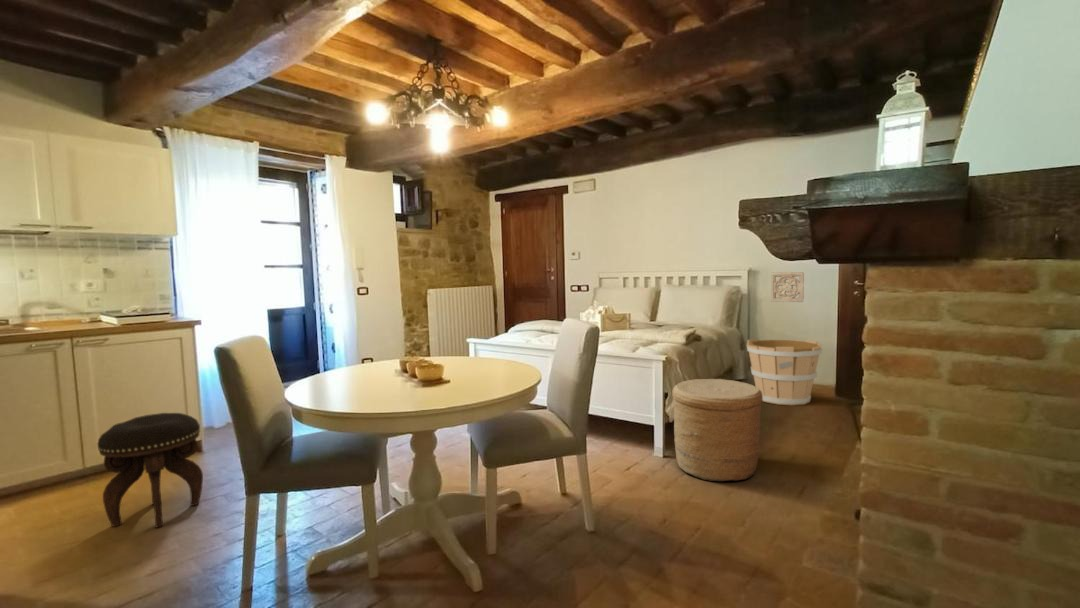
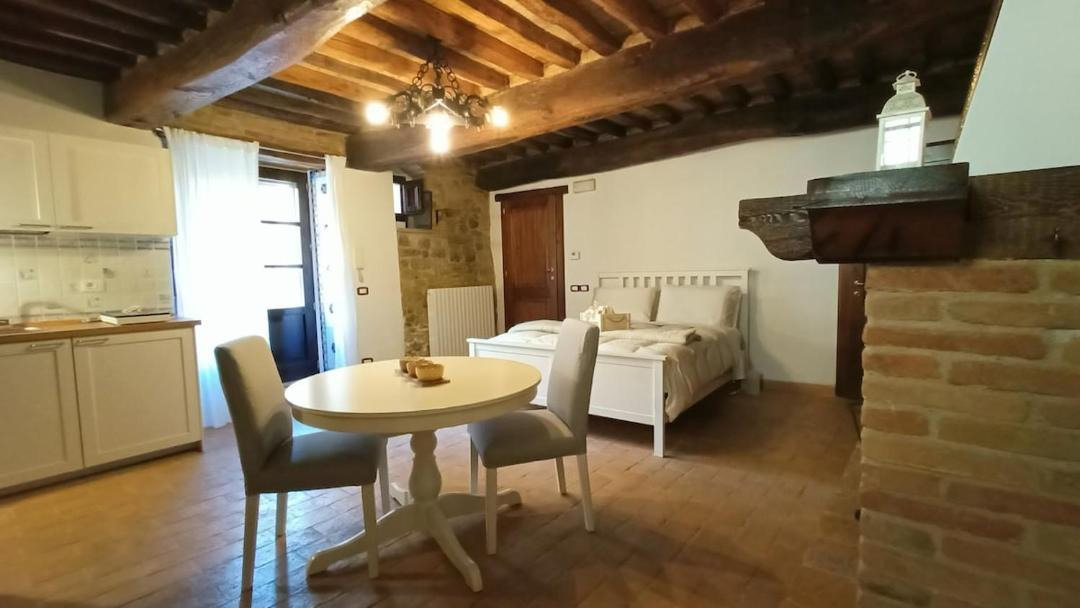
- footstool (153, 467)
- wooden bucket (782, 370)
- wall ornament (786, 287)
- woven basket (716, 427)
